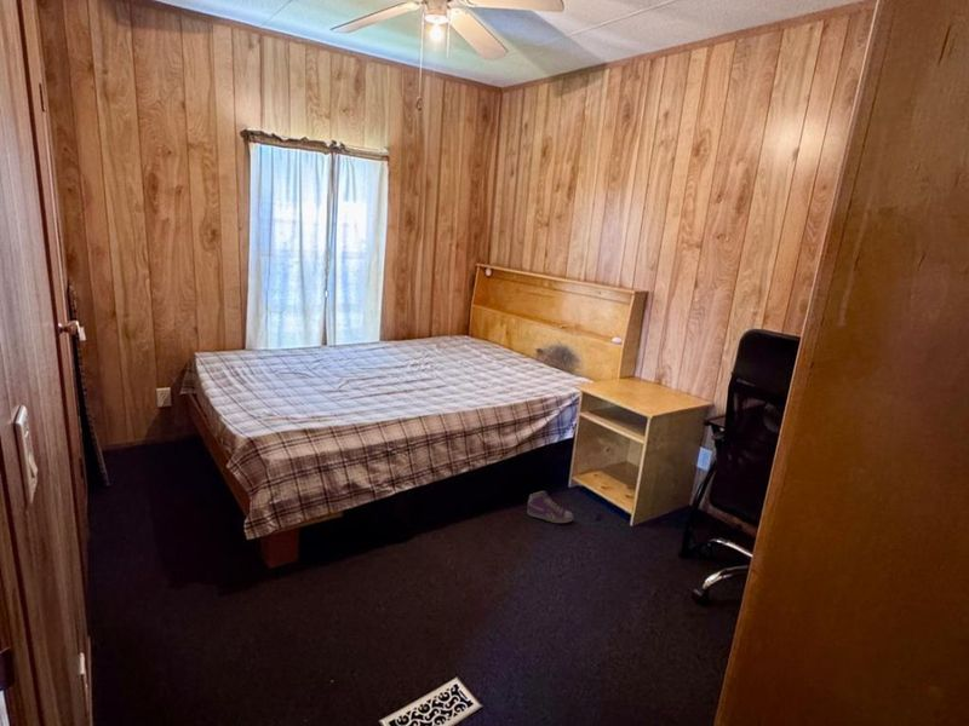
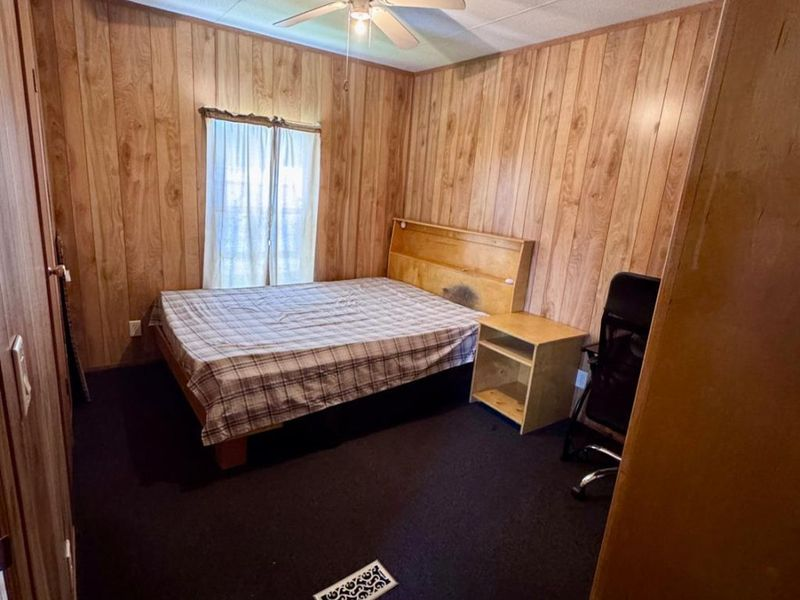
- sneaker (550, 506)
